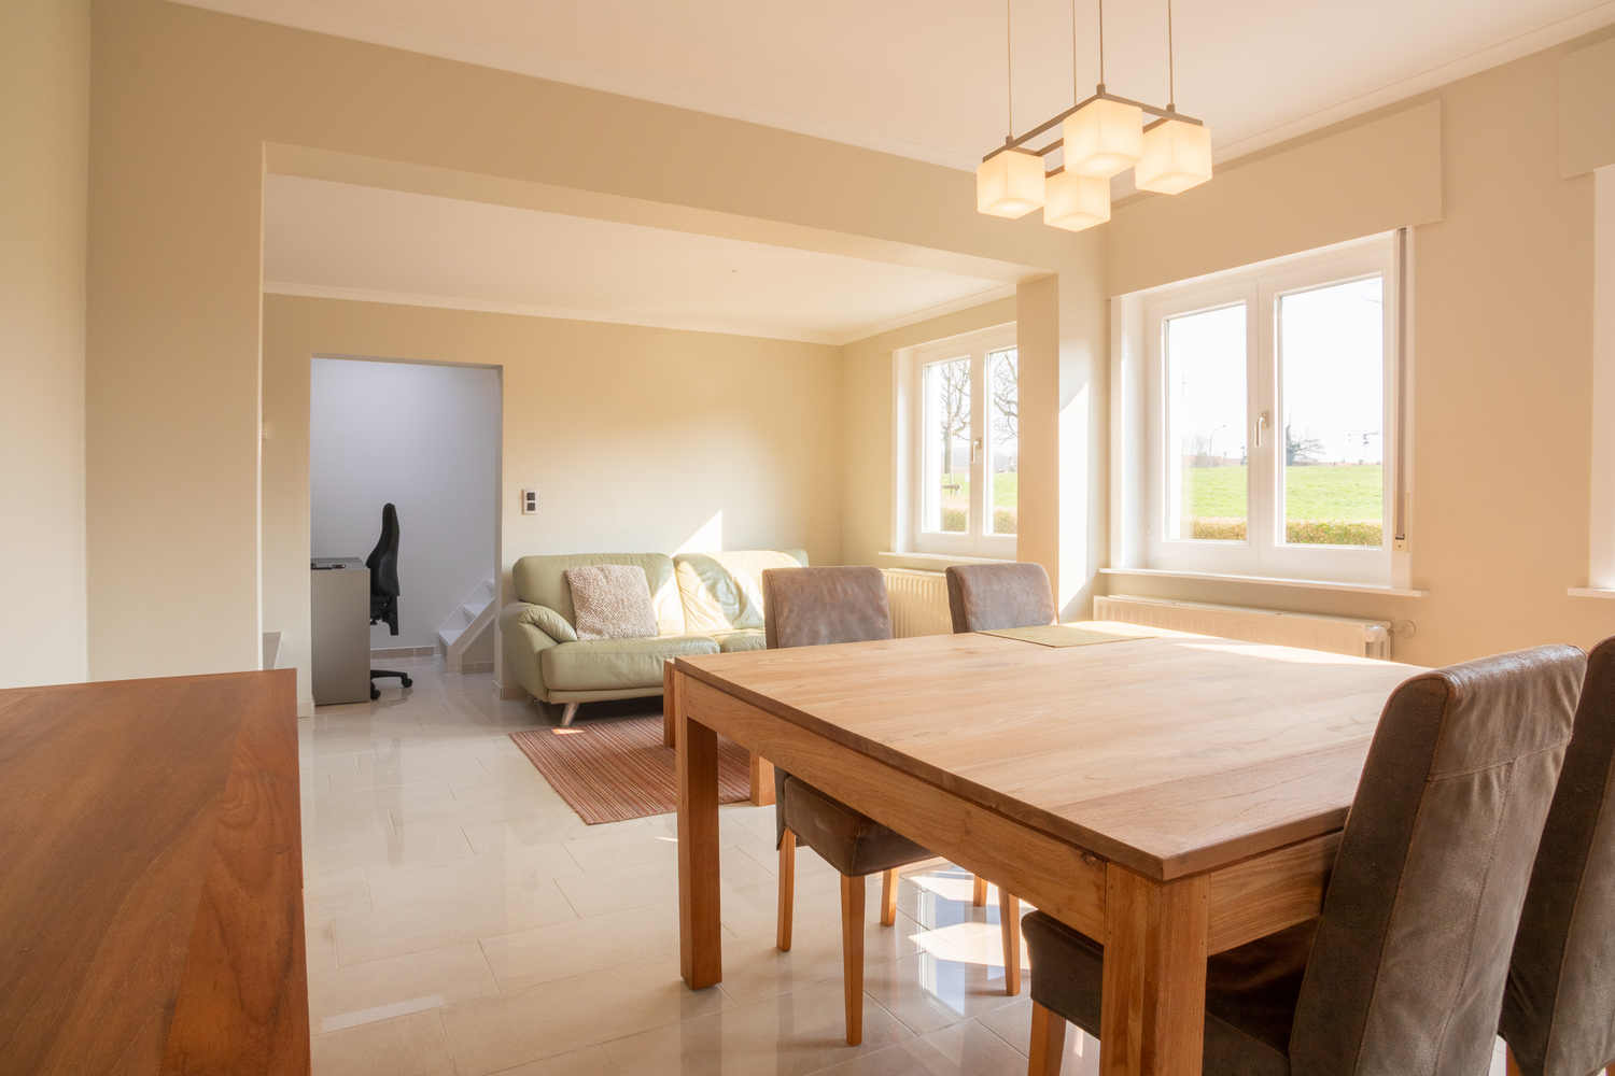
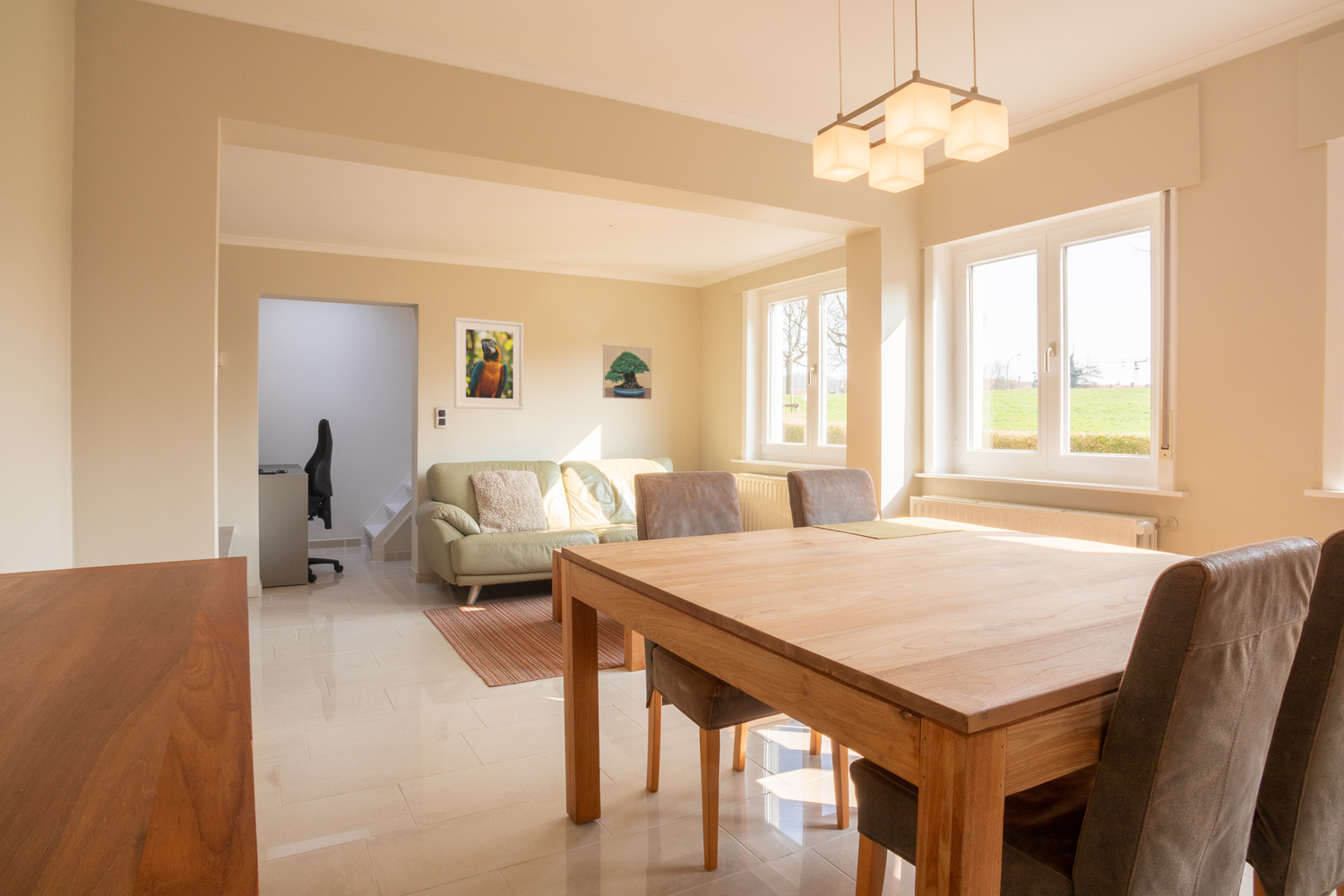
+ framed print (627, 372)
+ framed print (489, 364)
